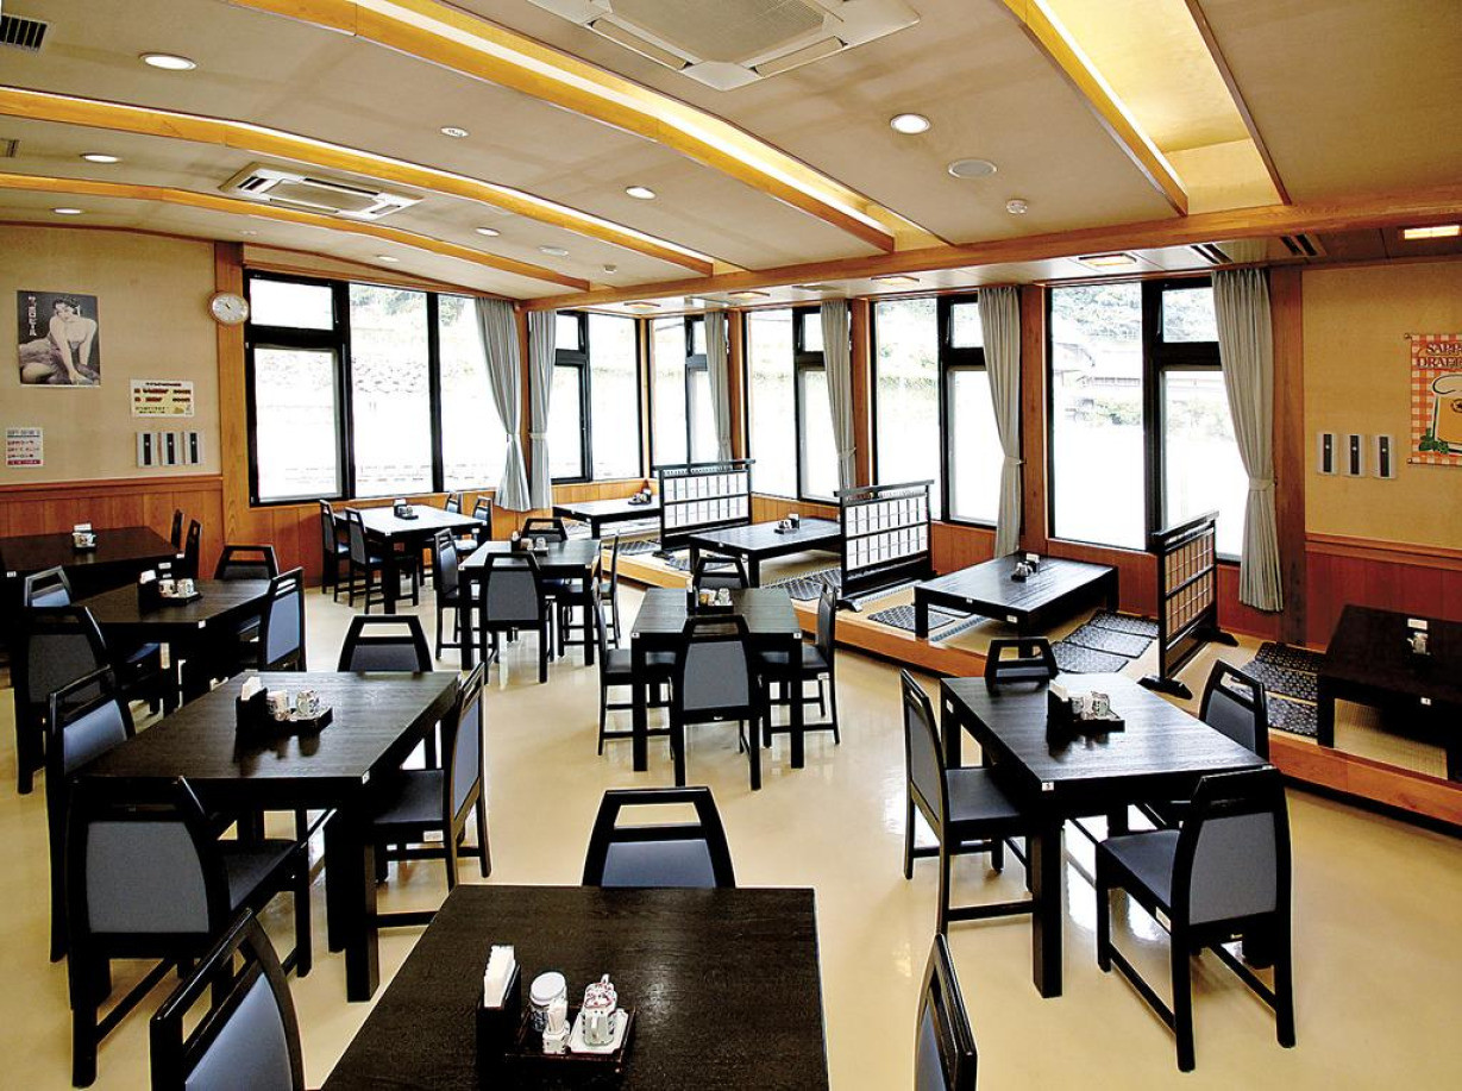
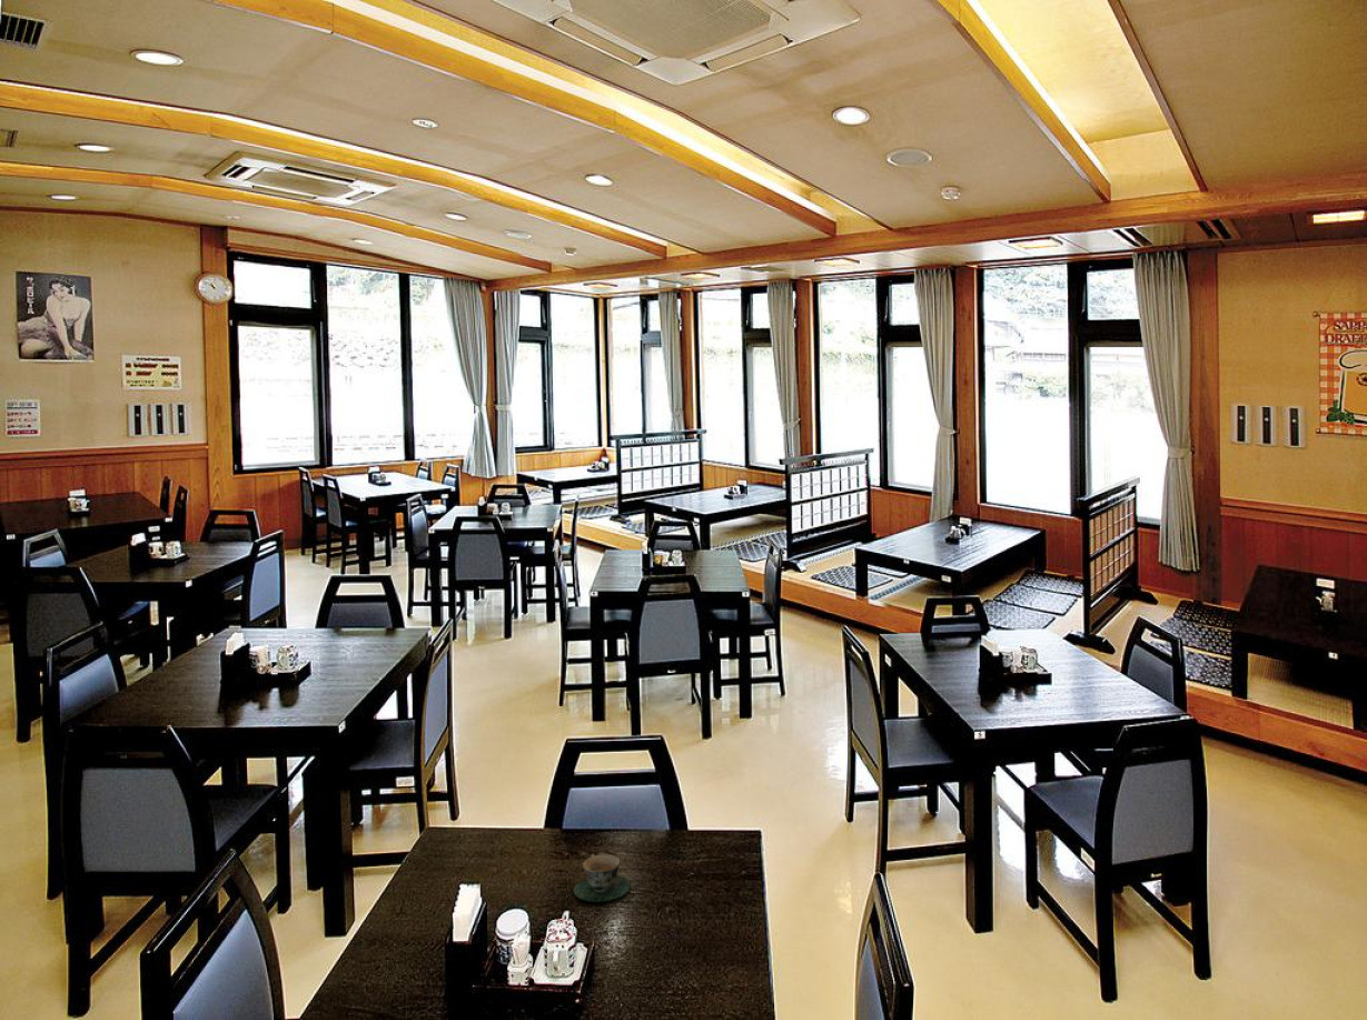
+ teacup (602, 874)
